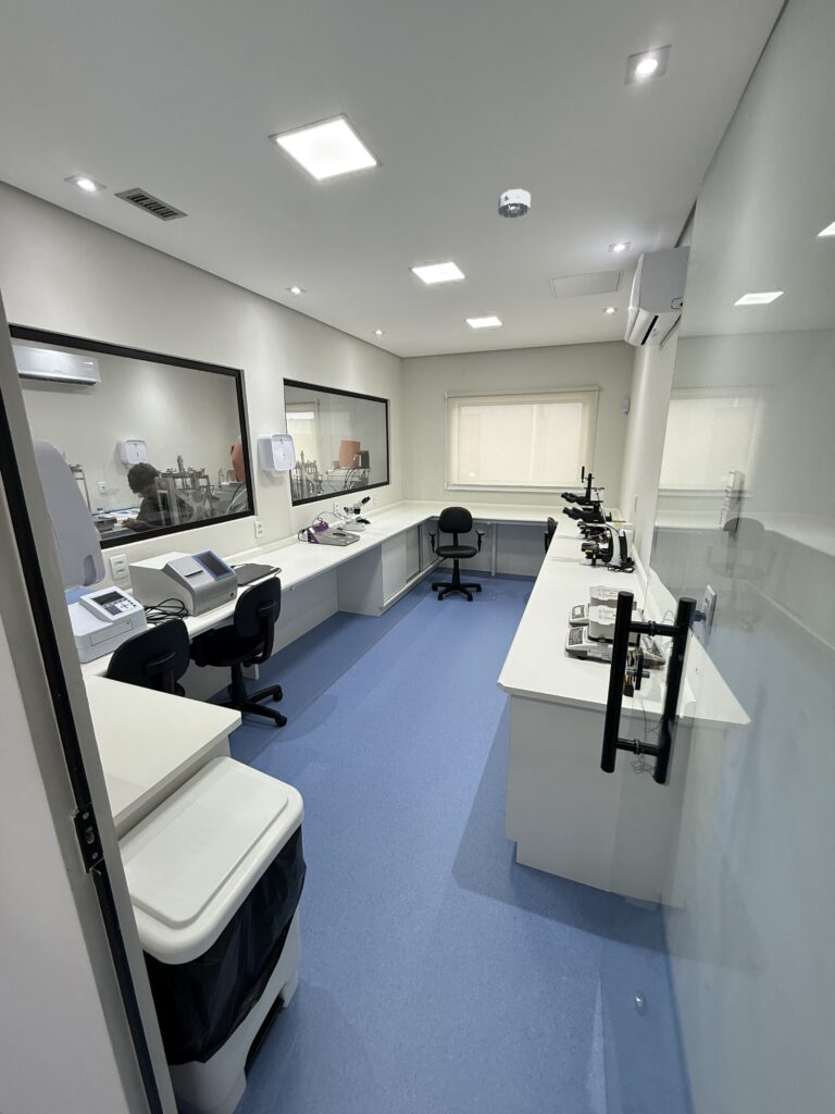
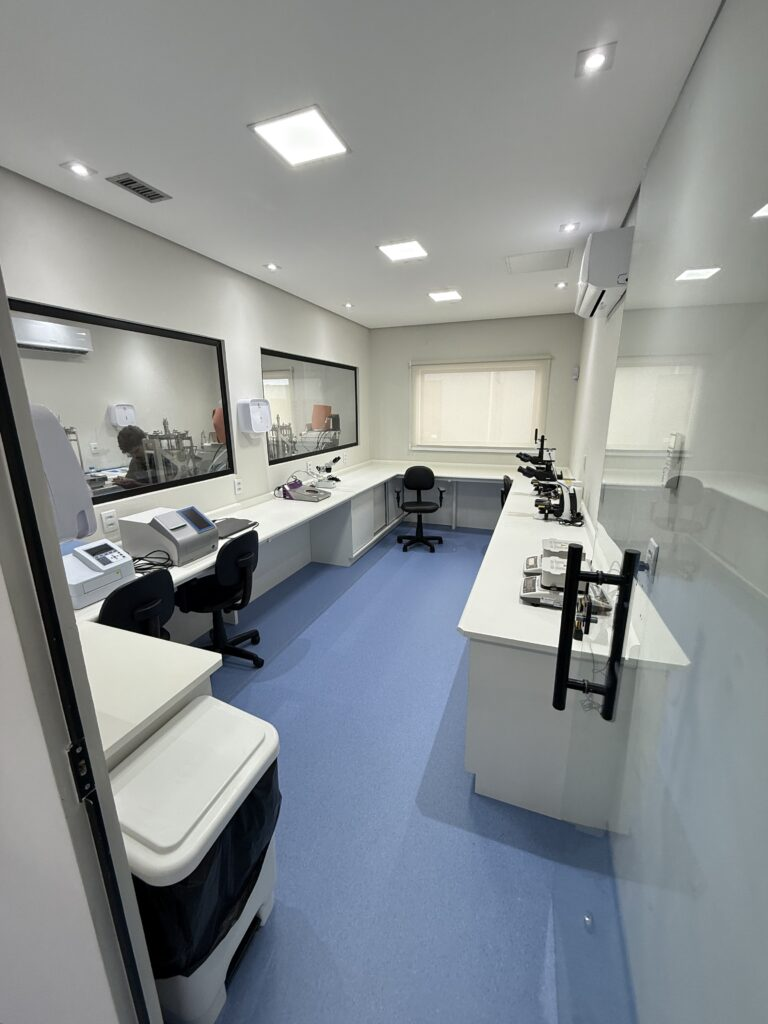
- smoke detector (513, 202)
